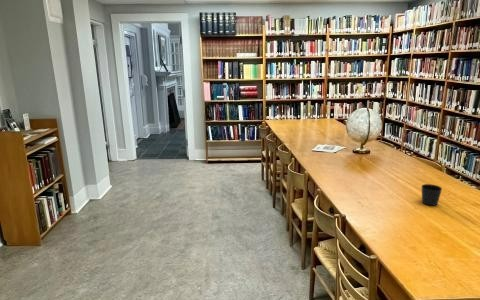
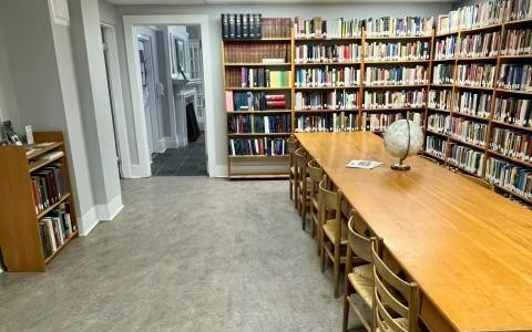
- cup (429, 194)
